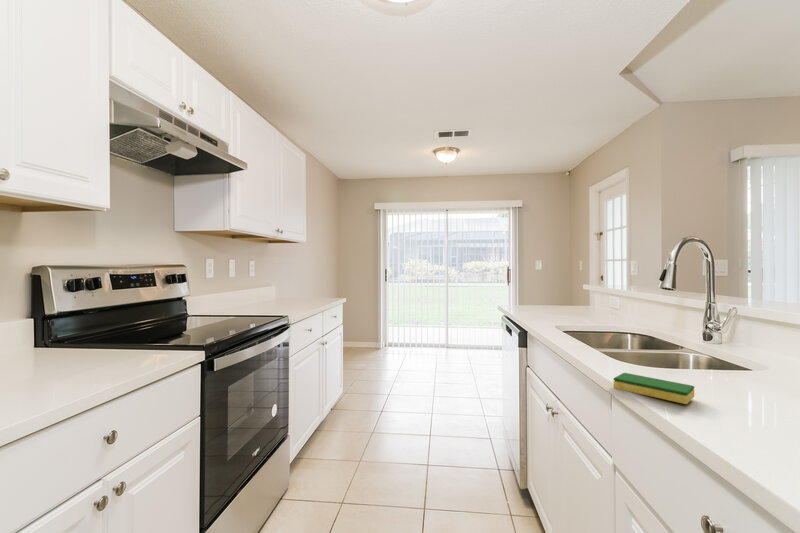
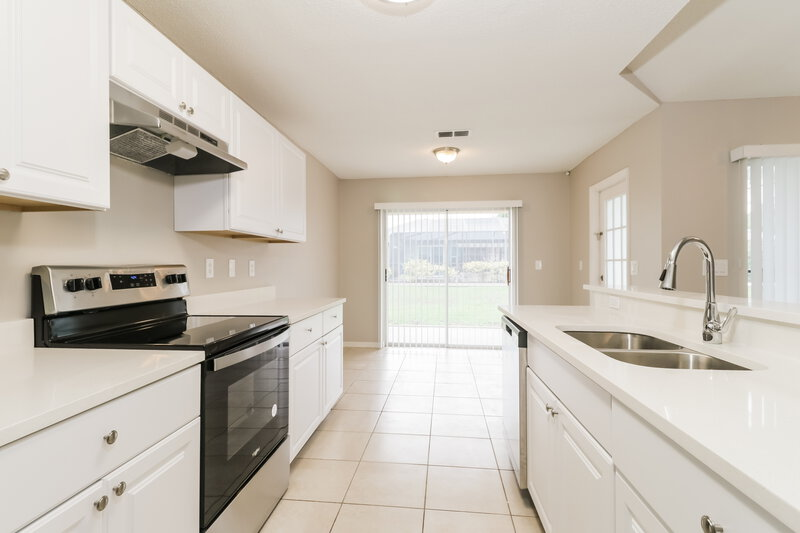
- dish sponge (652, 387)
